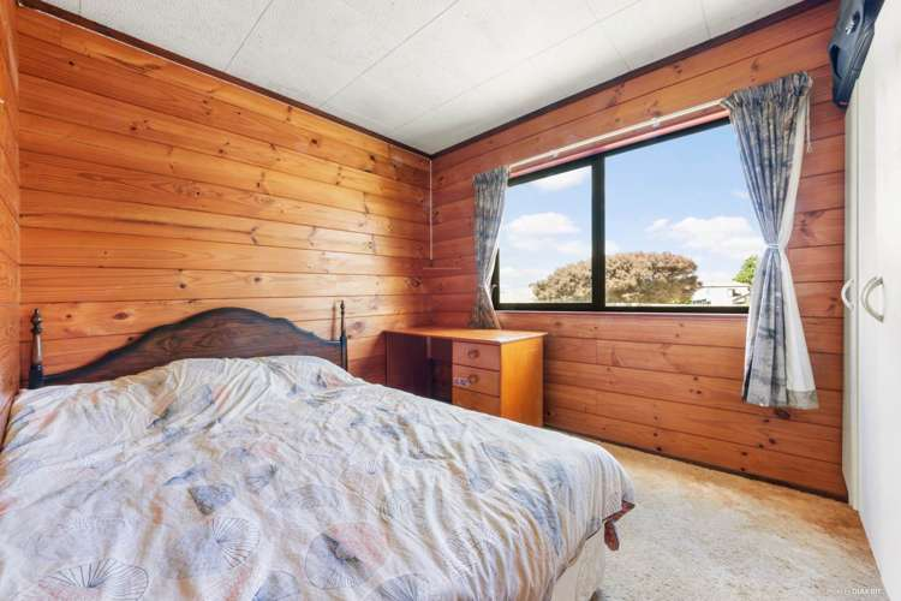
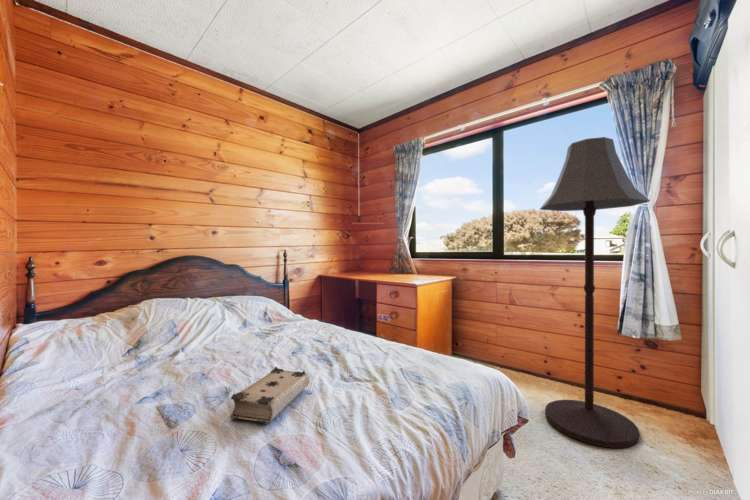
+ floor lamp (589, 284)
+ book (273, 391)
